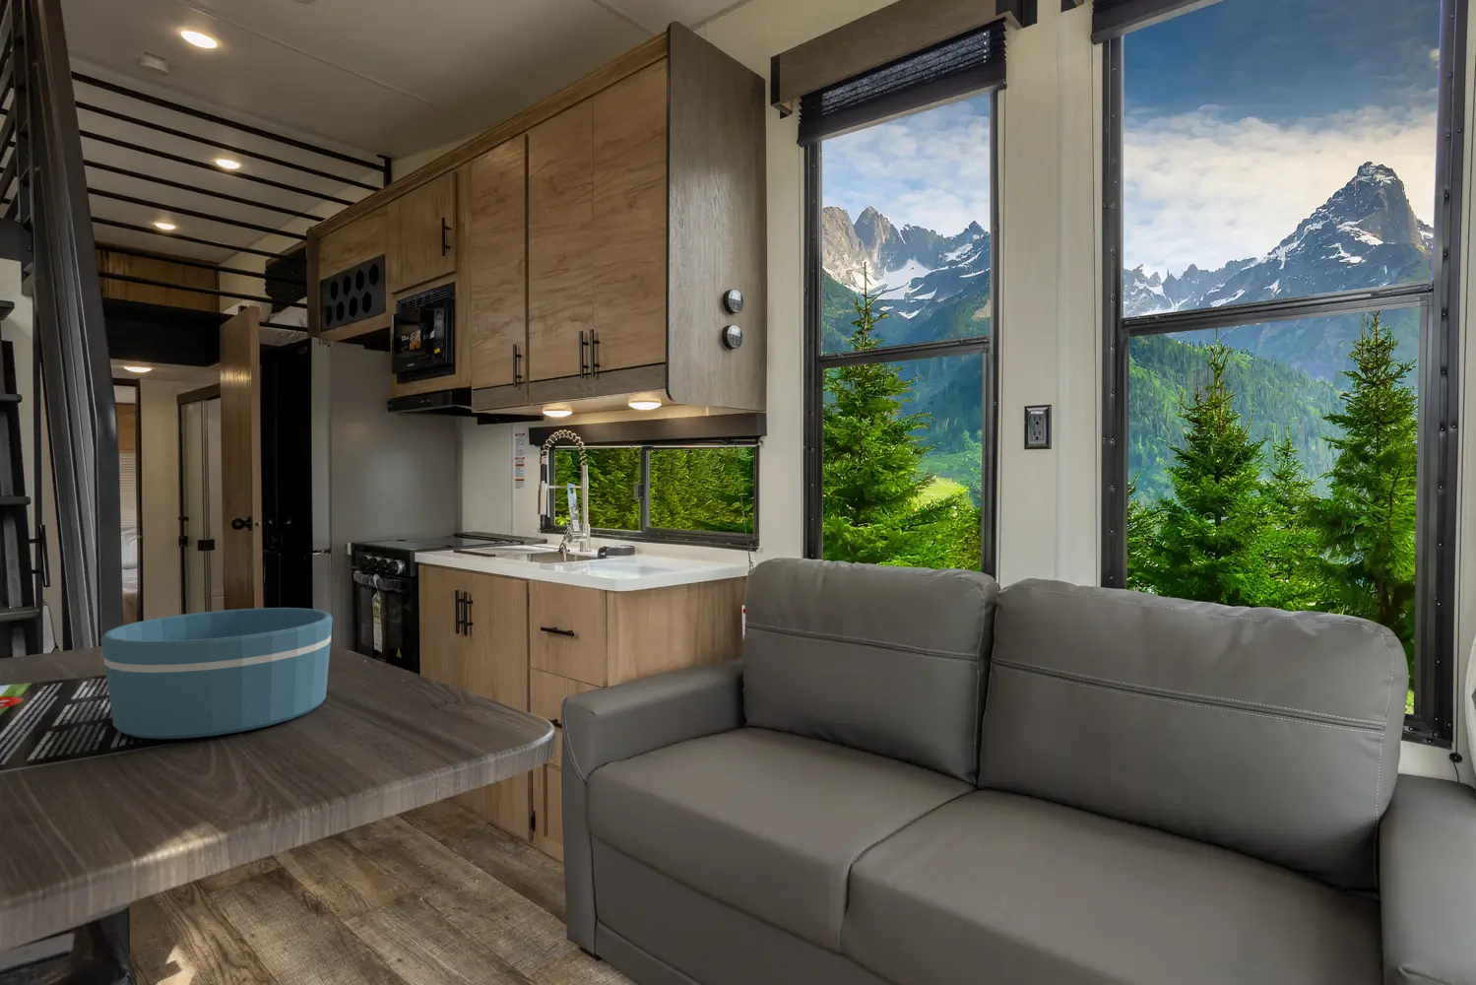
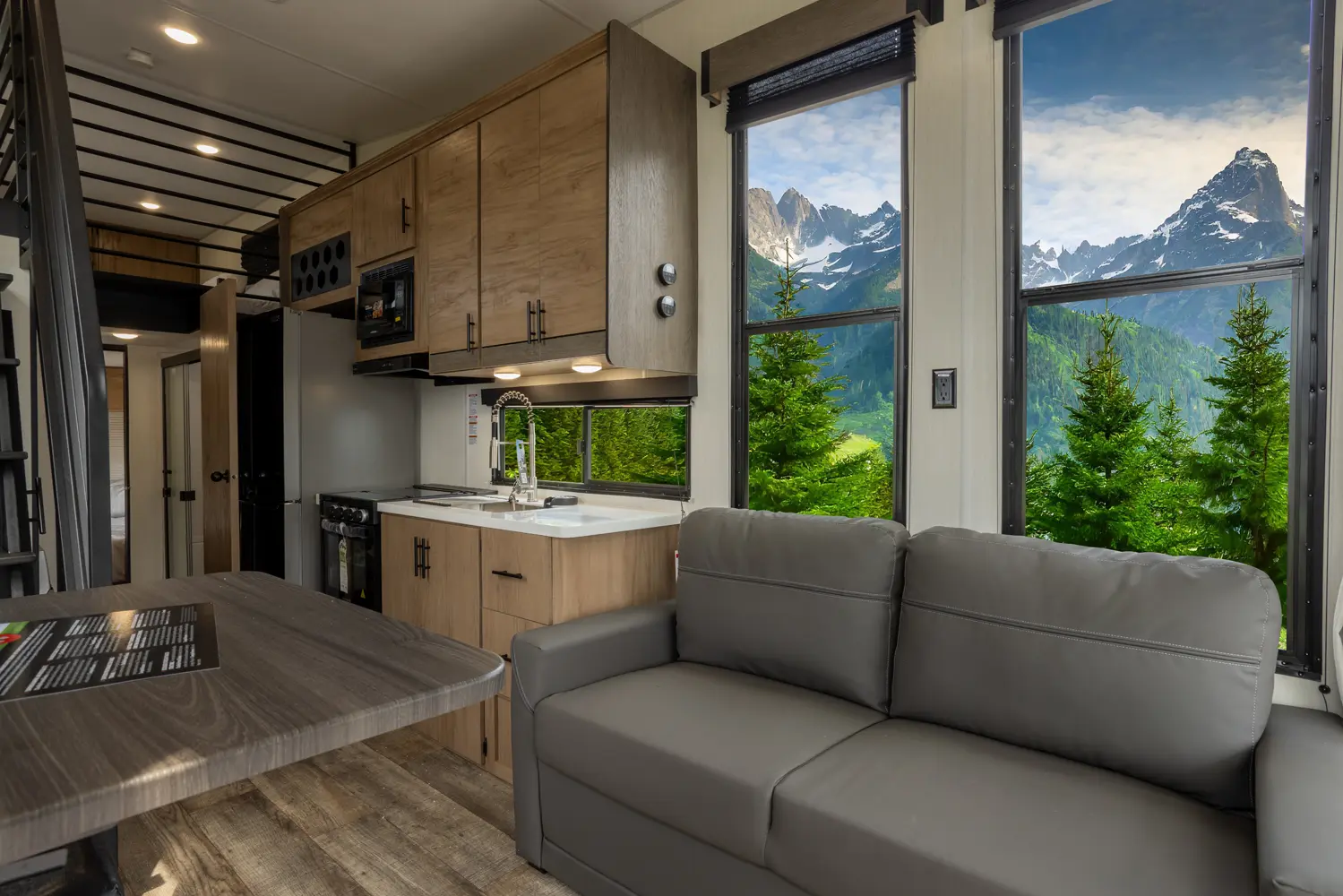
- bowl (224, 667)
